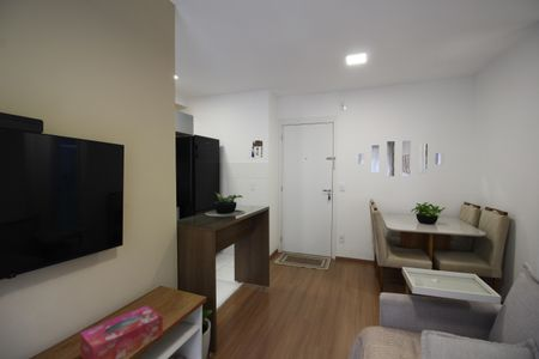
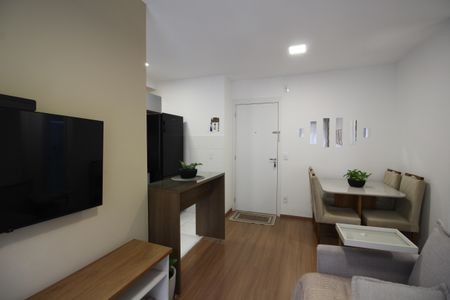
- tissue box (123, 334)
